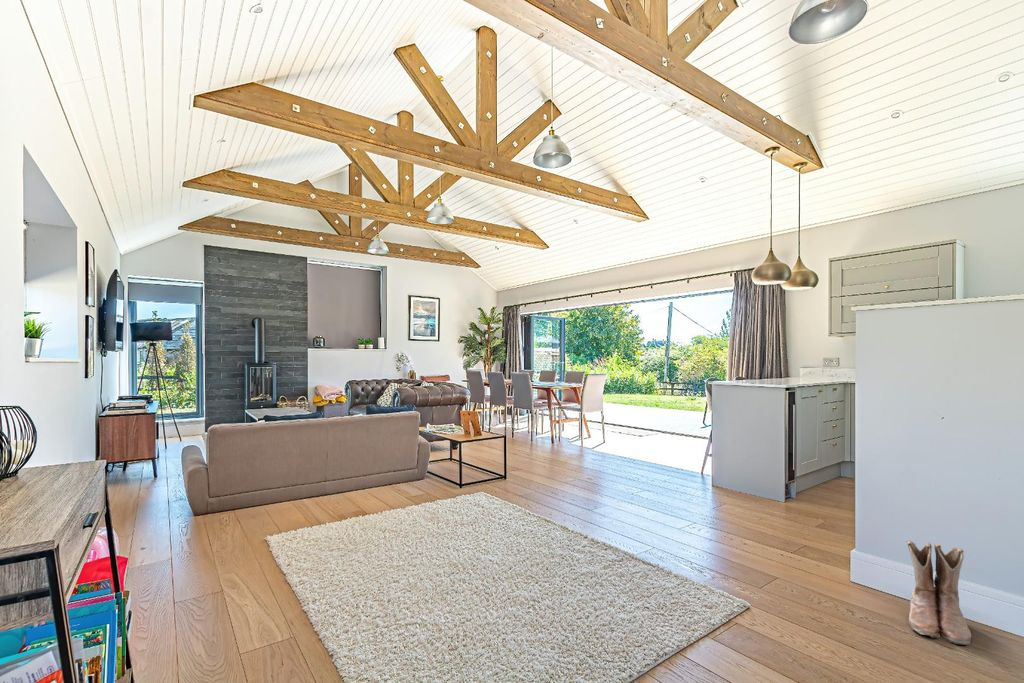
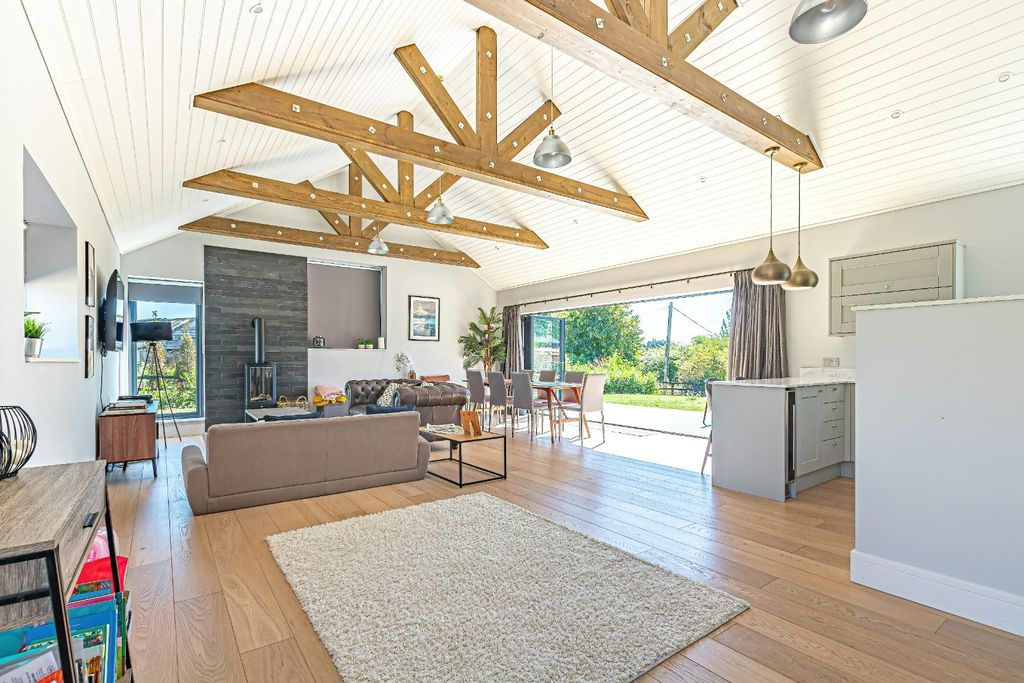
- boots (937, 586)
